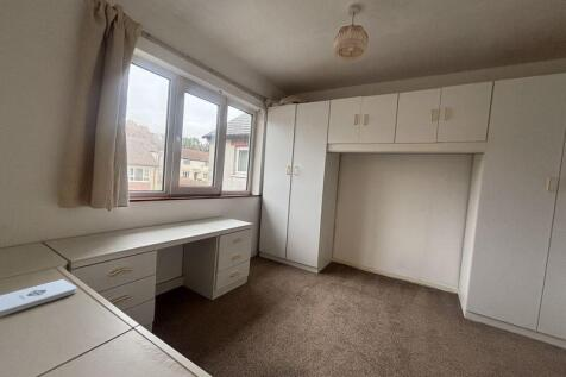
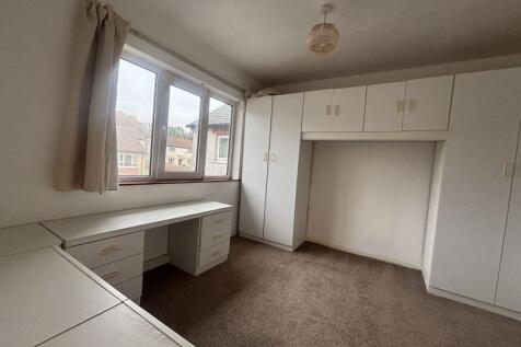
- notepad (33, 295)
